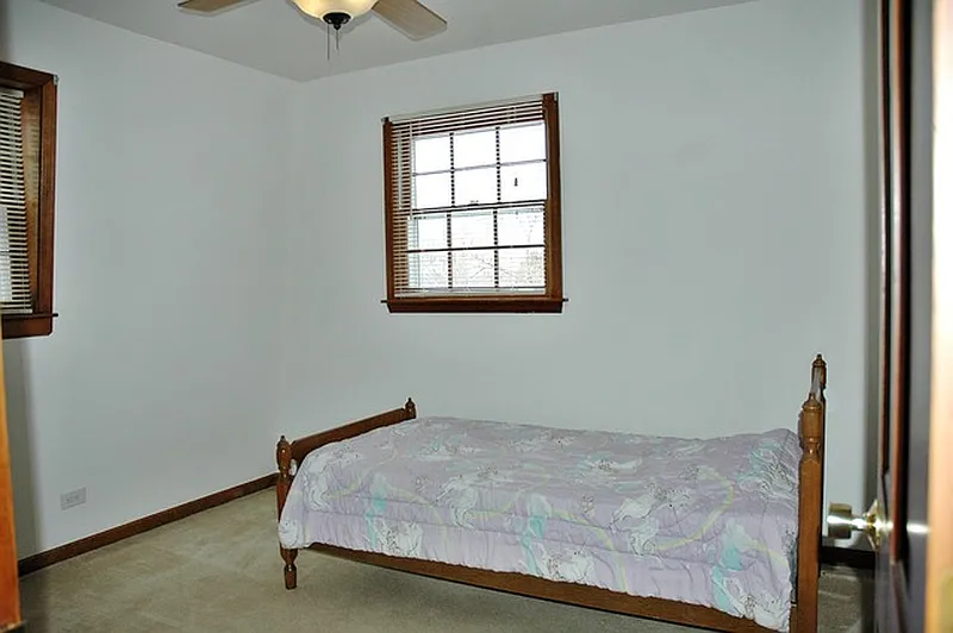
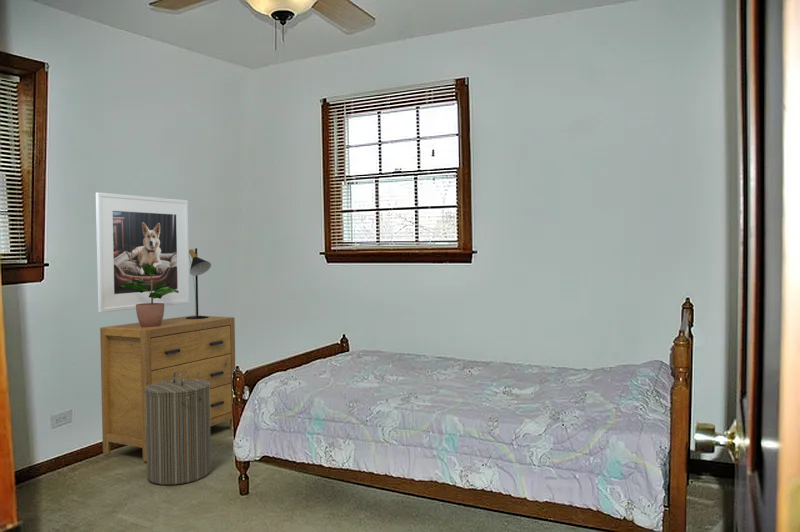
+ table lamp (197, 283)
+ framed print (146, 252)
+ potted plant (149, 295)
+ dresser (172, 379)
+ laundry hamper (178, 422)
